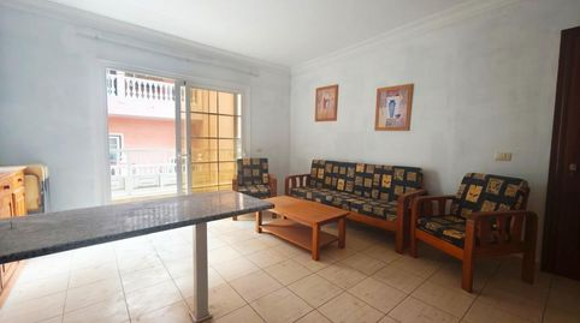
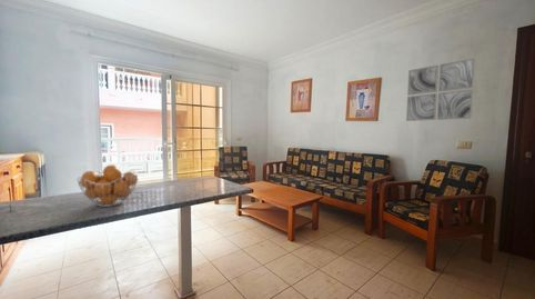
+ wall art (436, 91)
+ fruit basket (110, 185)
